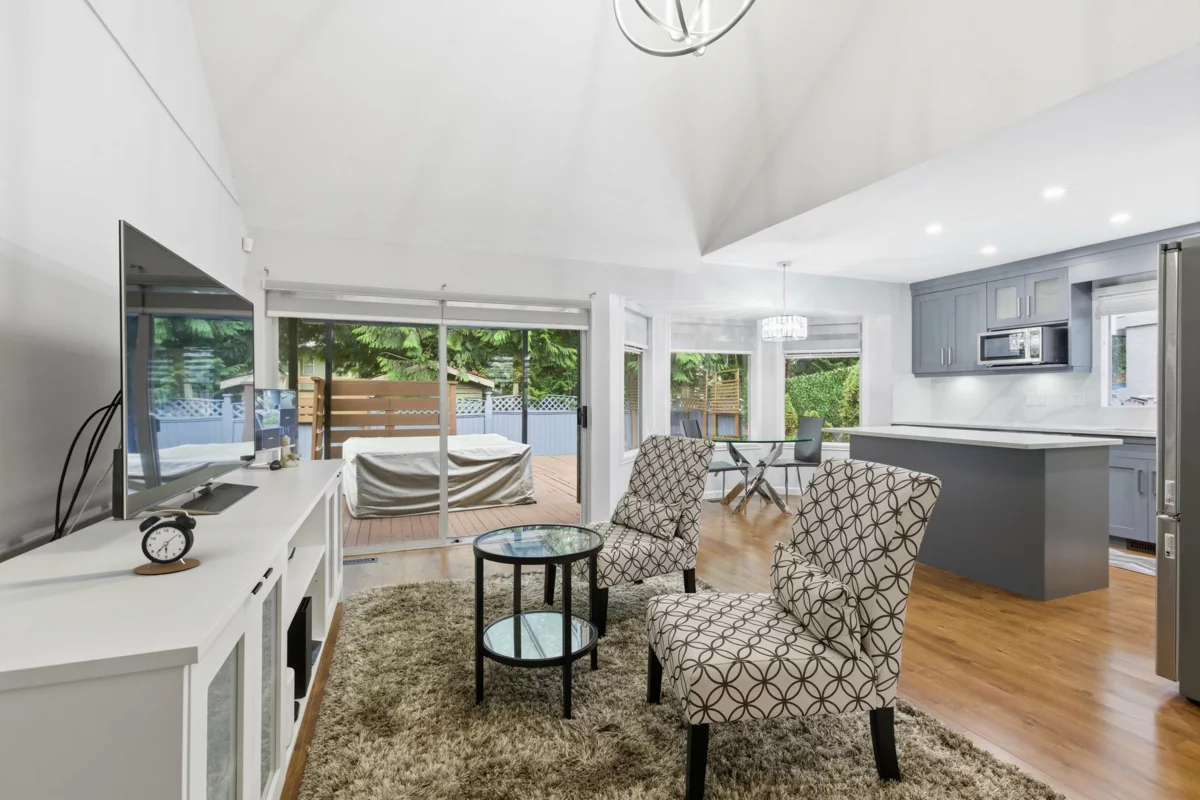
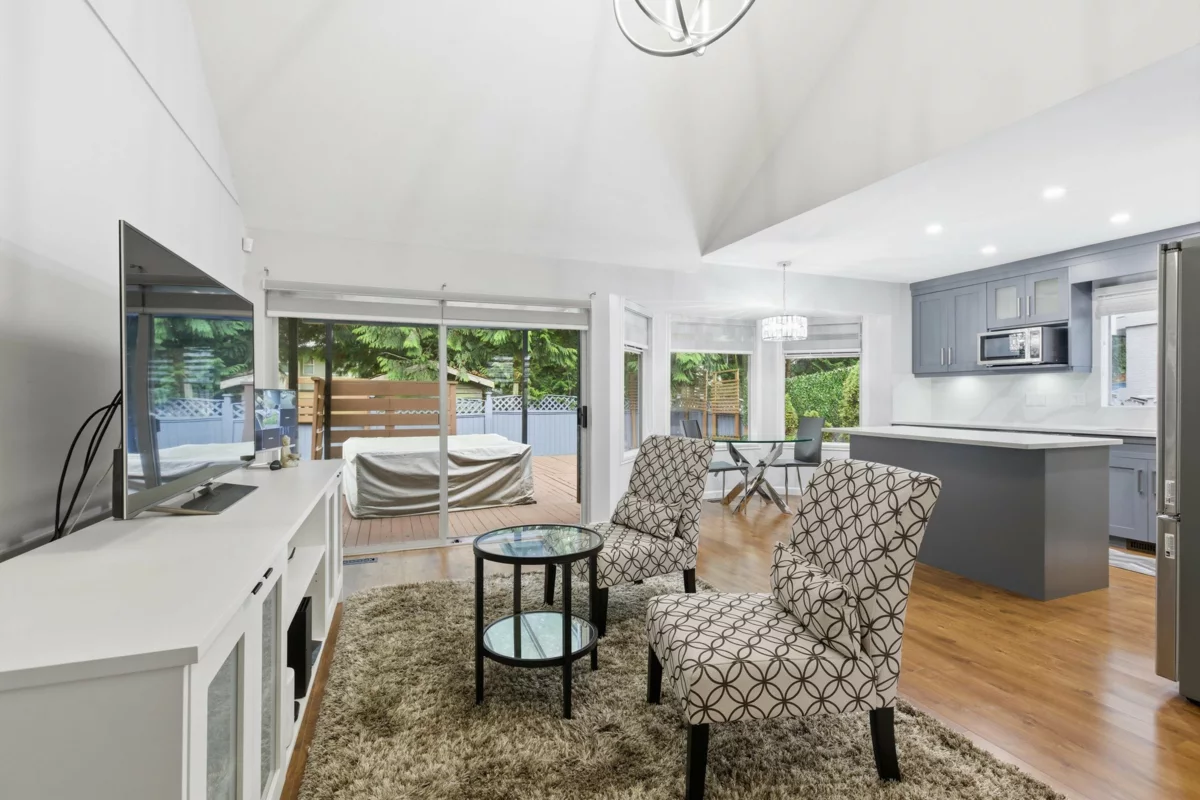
- alarm clock (167, 538)
